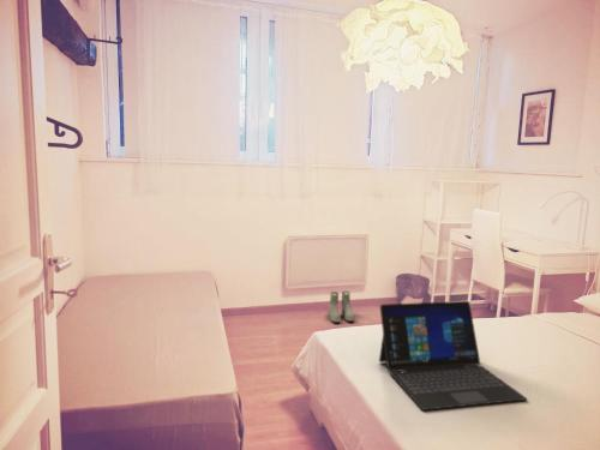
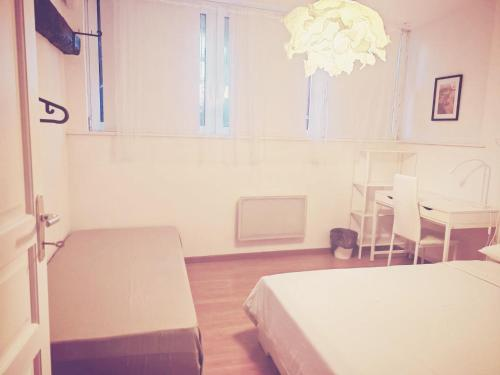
- boots (342, 306)
- laptop (448, 348)
